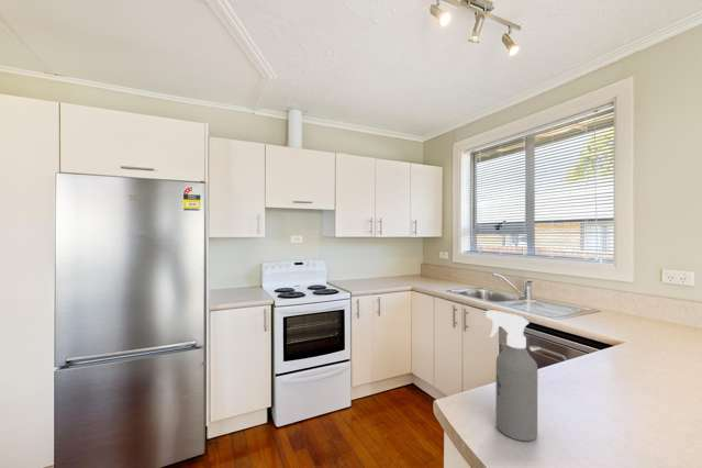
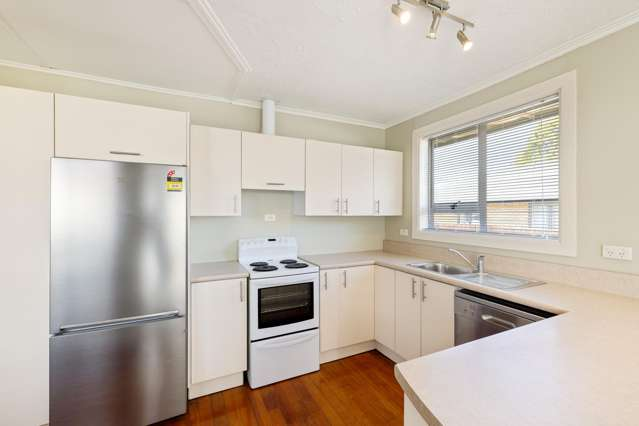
- spray bottle (510, 370)
